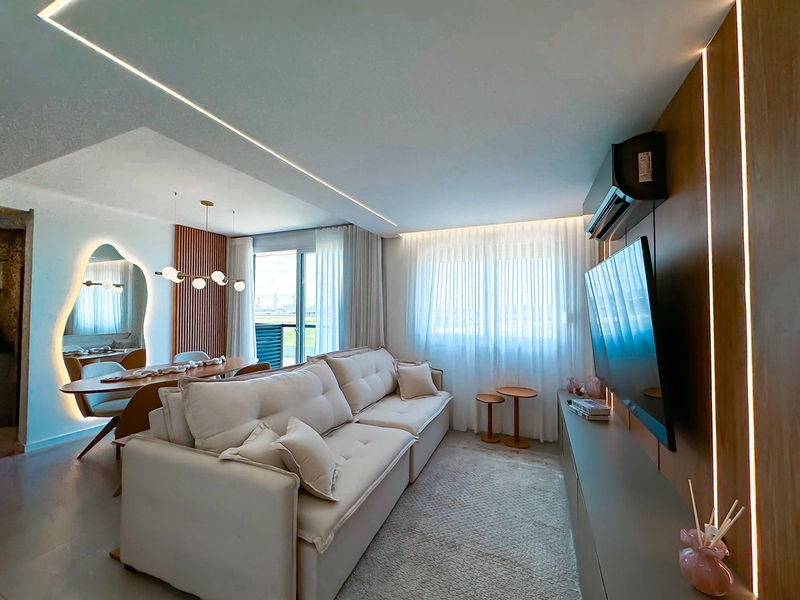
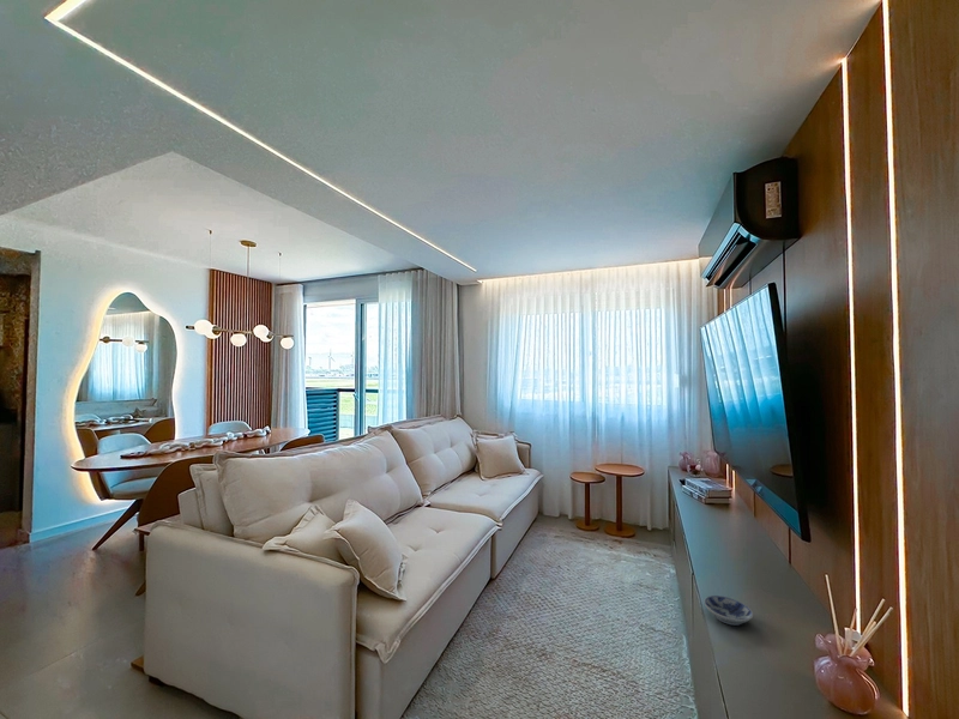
+ bowl (728, 611)
